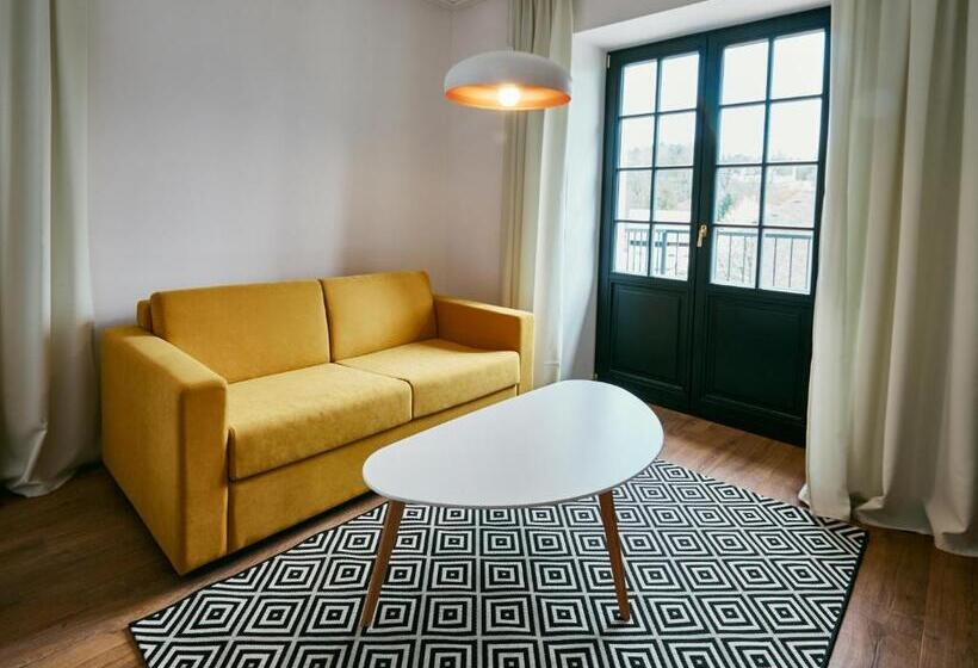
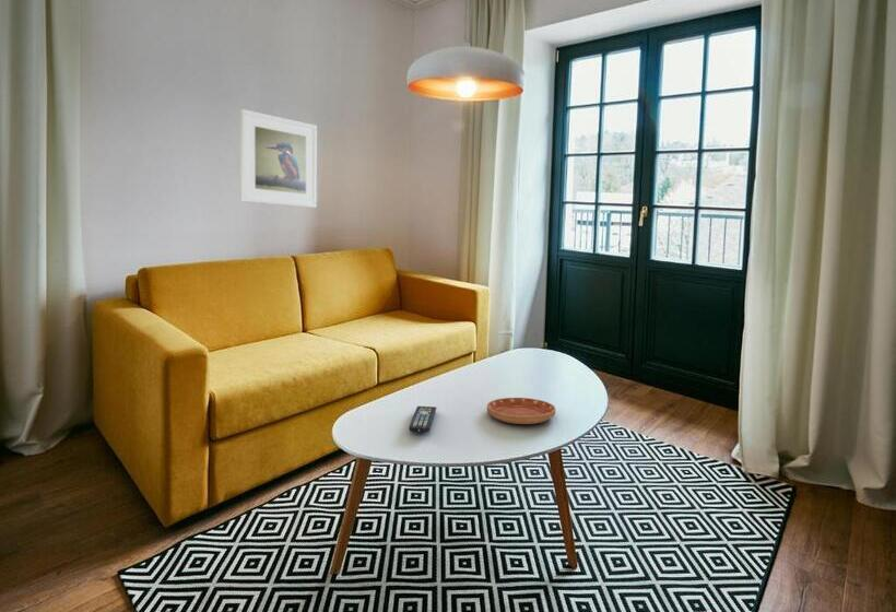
+ saucer (520, 411)
+ remote control (423, 417)
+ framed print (281, 161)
